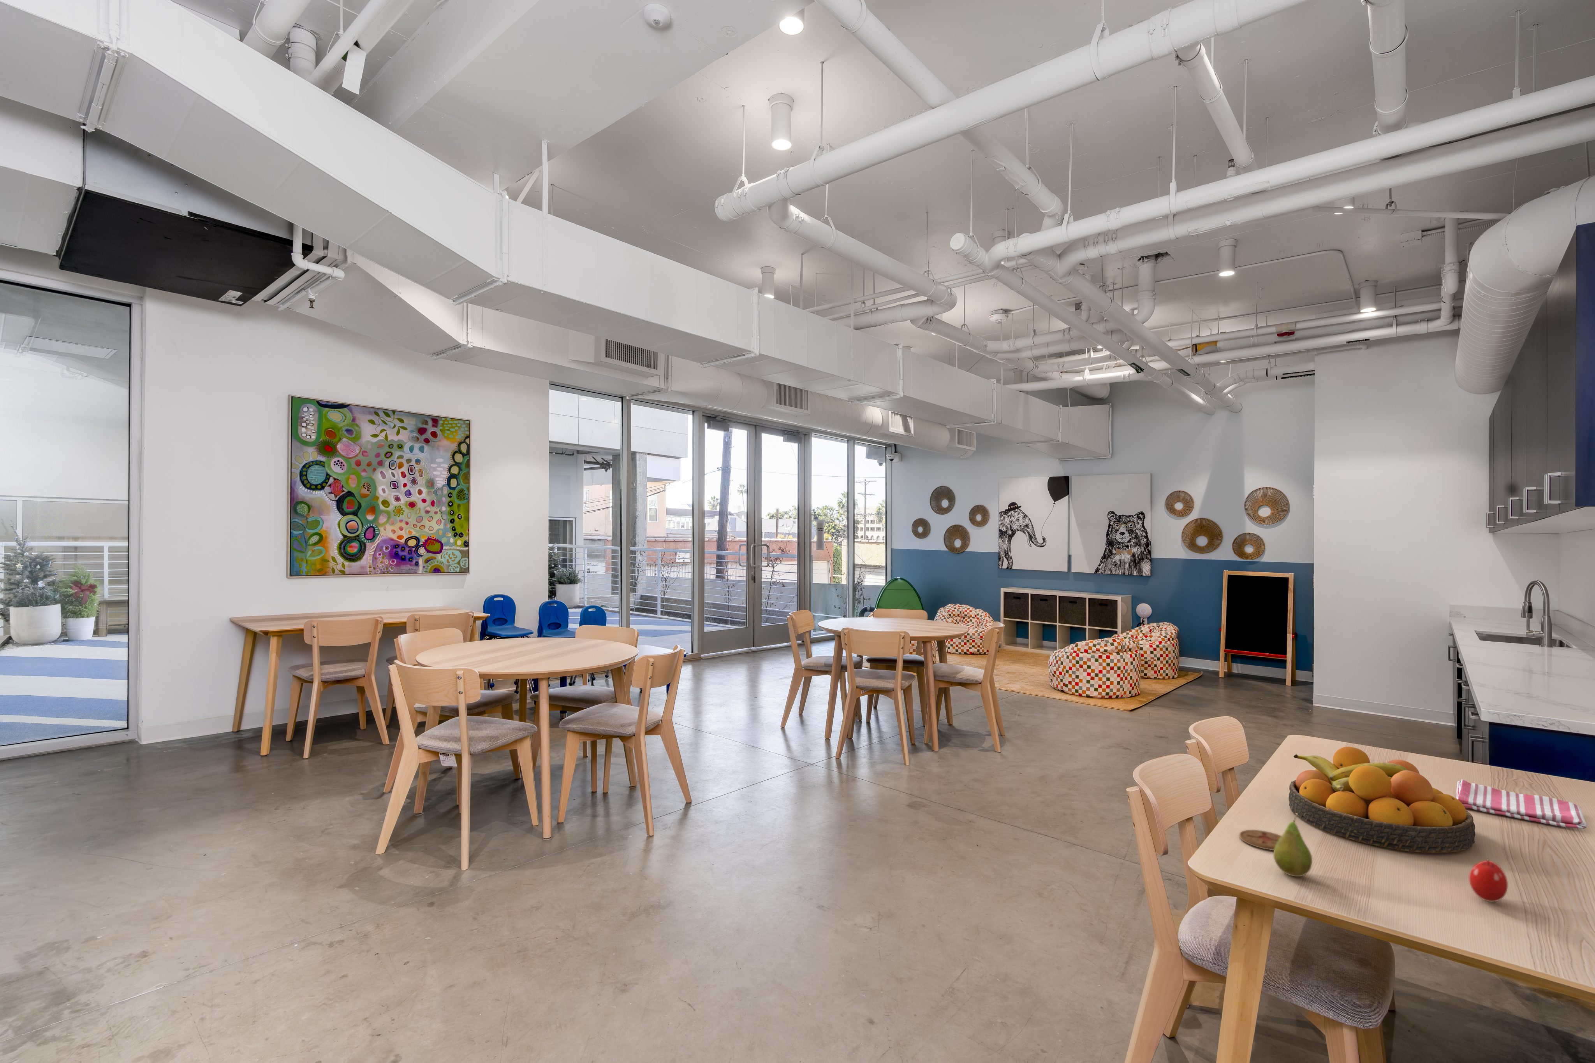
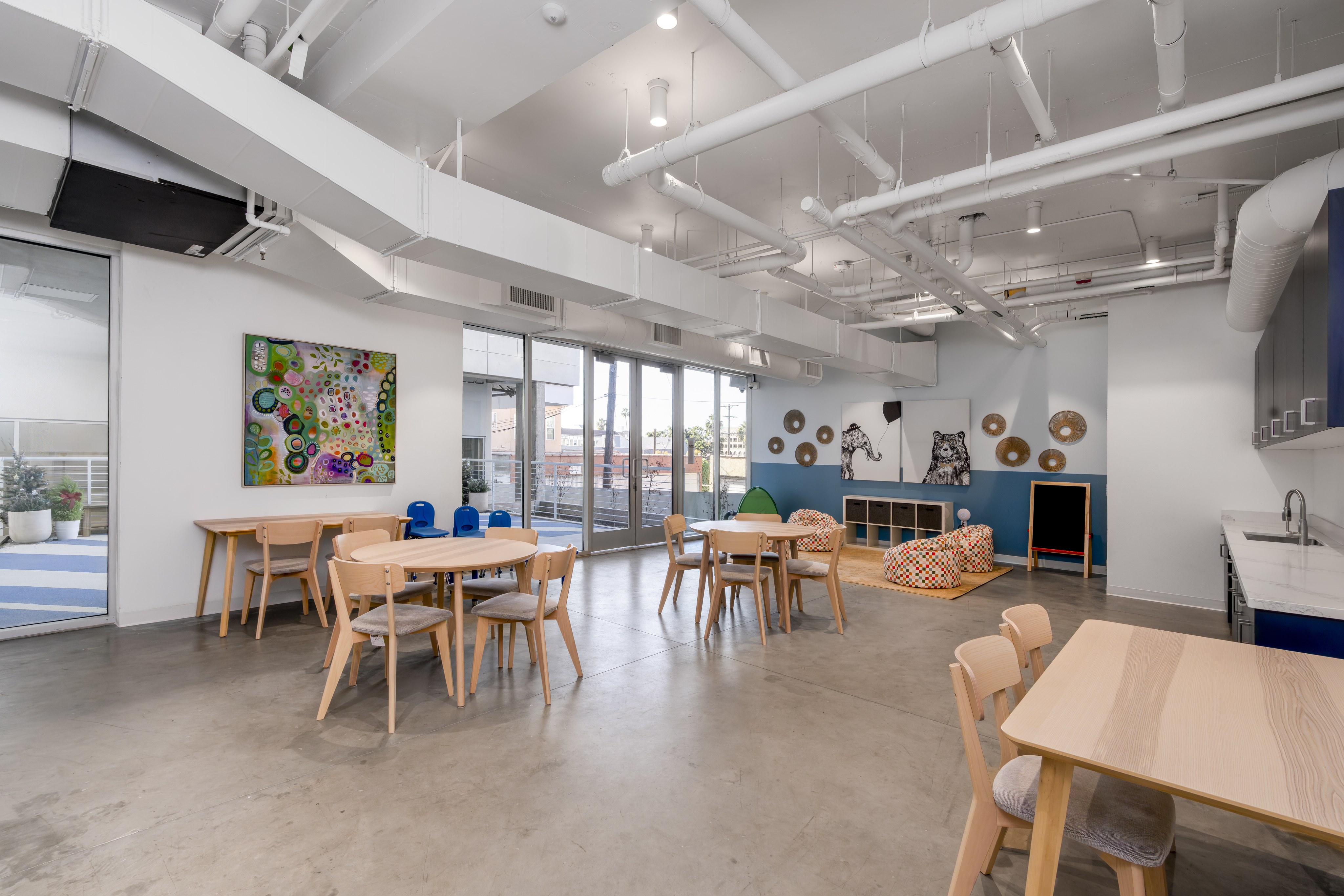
- fruit (1292, 844)
- apple (1488, 879)
- fruit bowl (1377, 790)
- dish towel (1518, 803)
- coaster (1265, 840)
